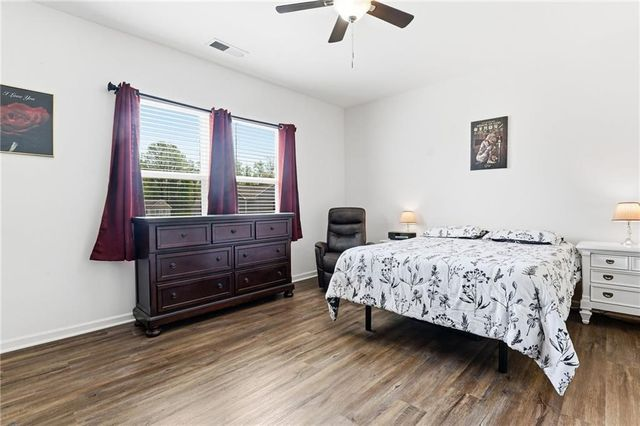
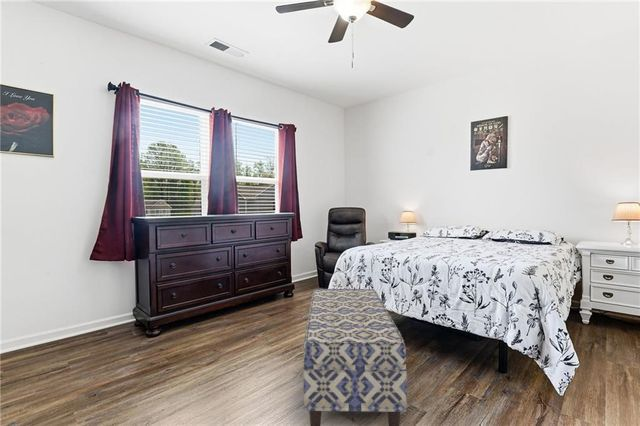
+ bench (348, 346)
